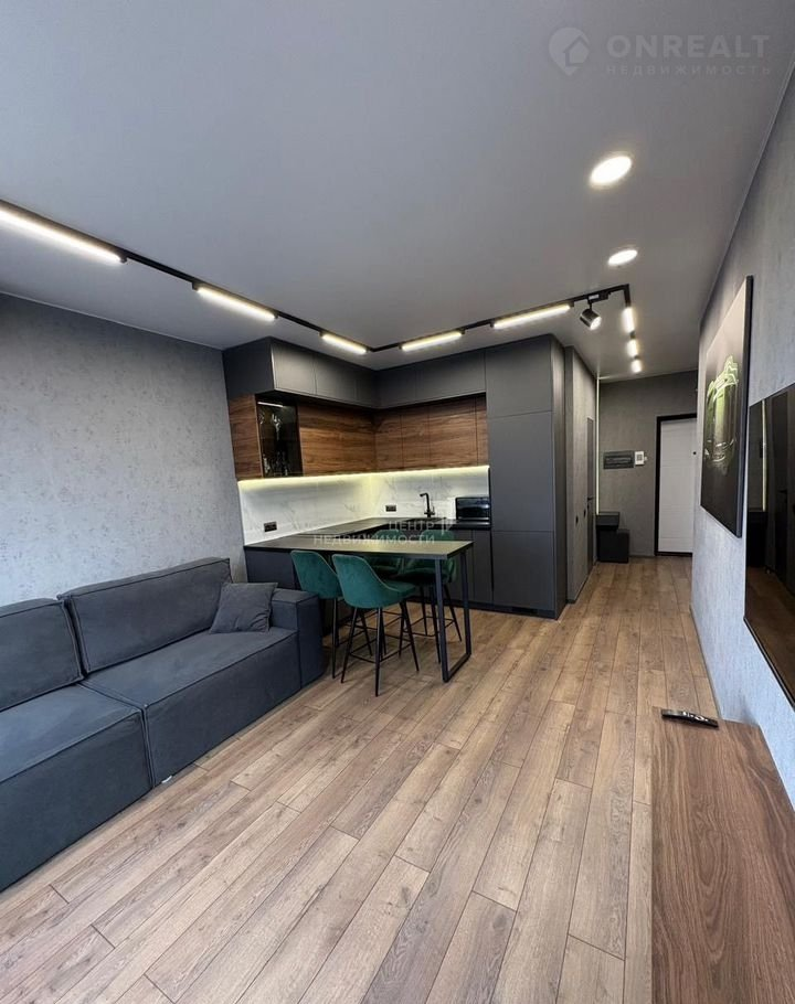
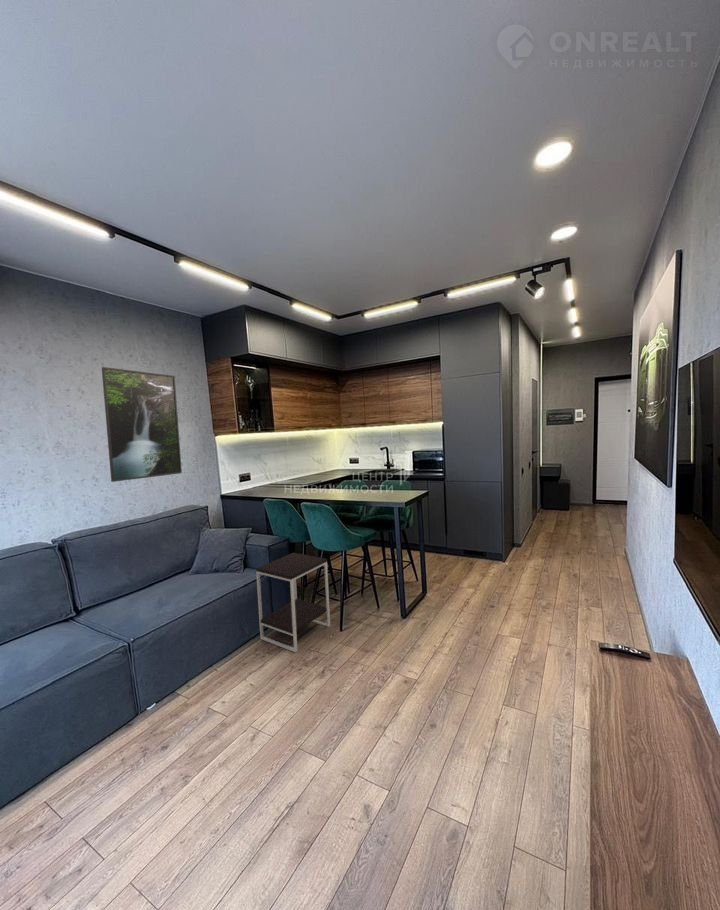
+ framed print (145, 424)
+ side table (294, 598)
